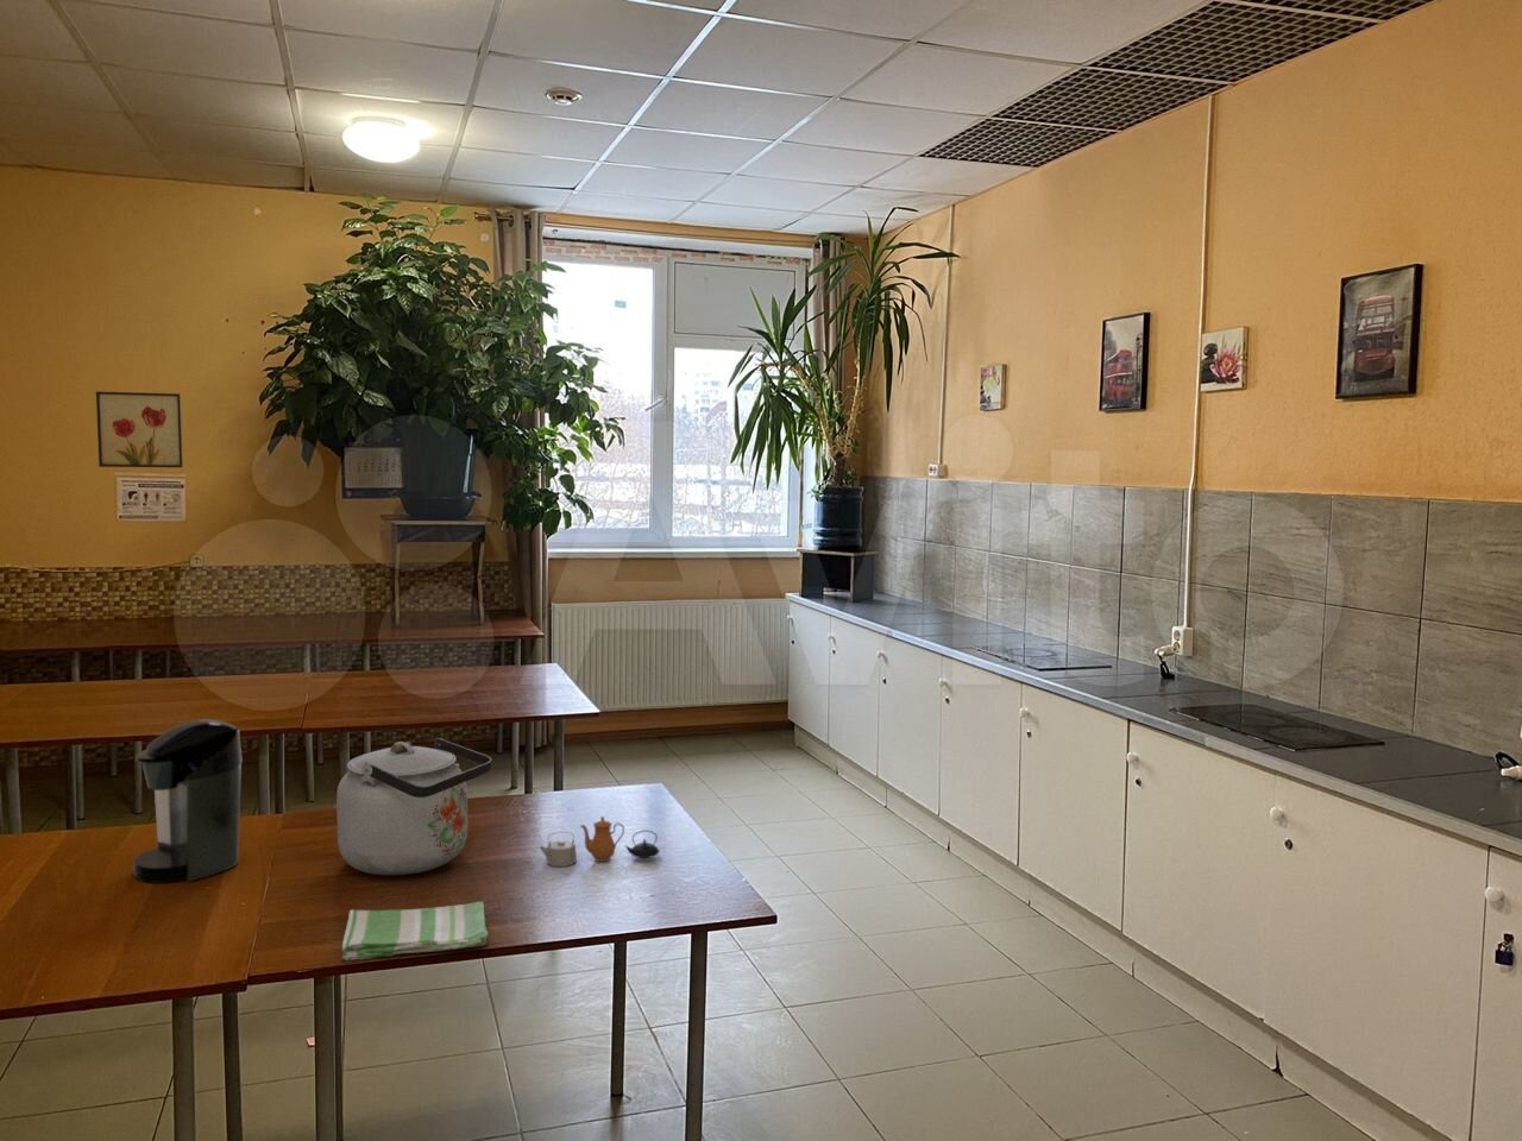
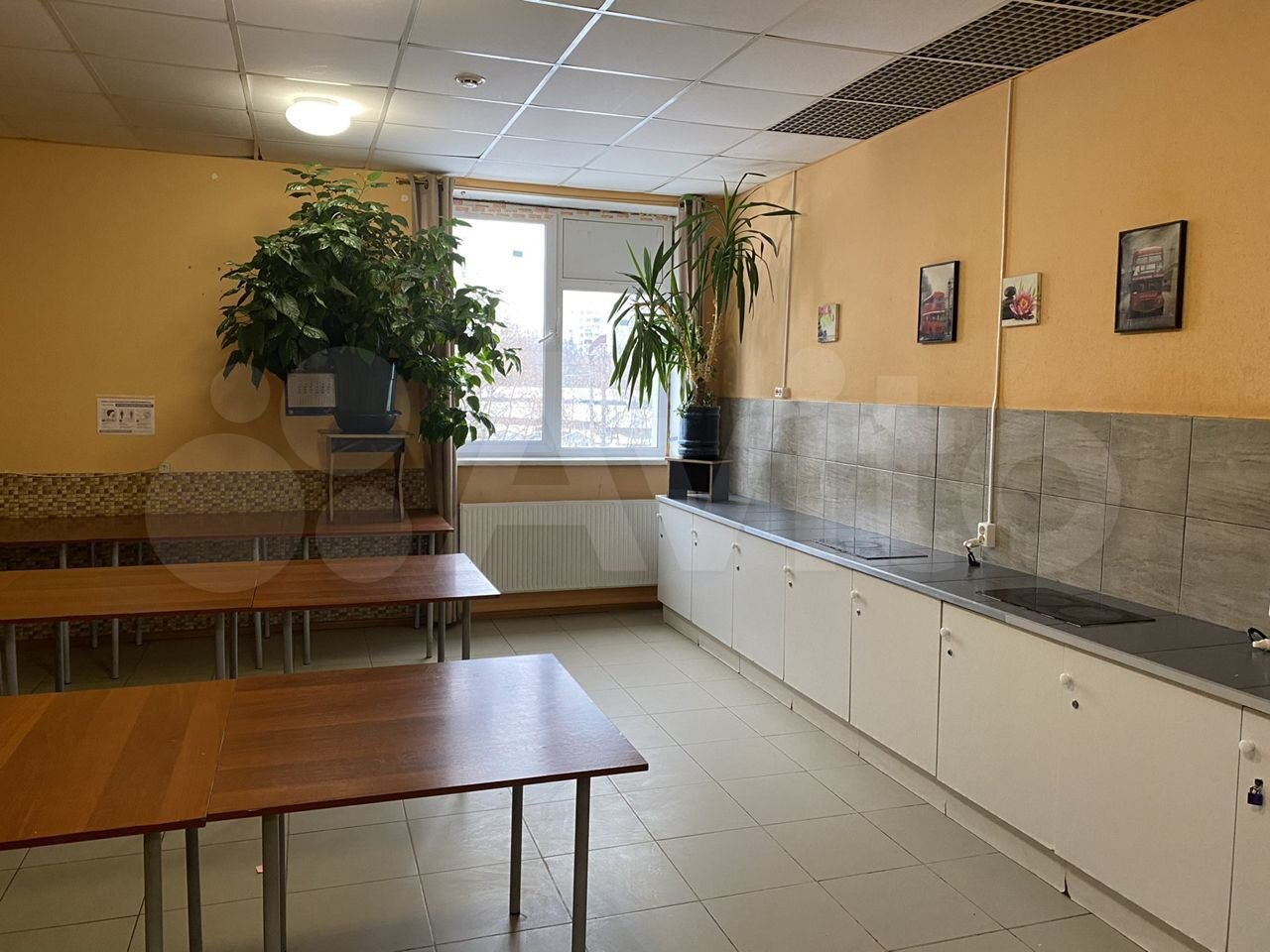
- wall art (139, 429)
- teapot (599, 838)
- coffee maker (183, 787)
- dish towel (416, 928)
- kettle (415, 798)
